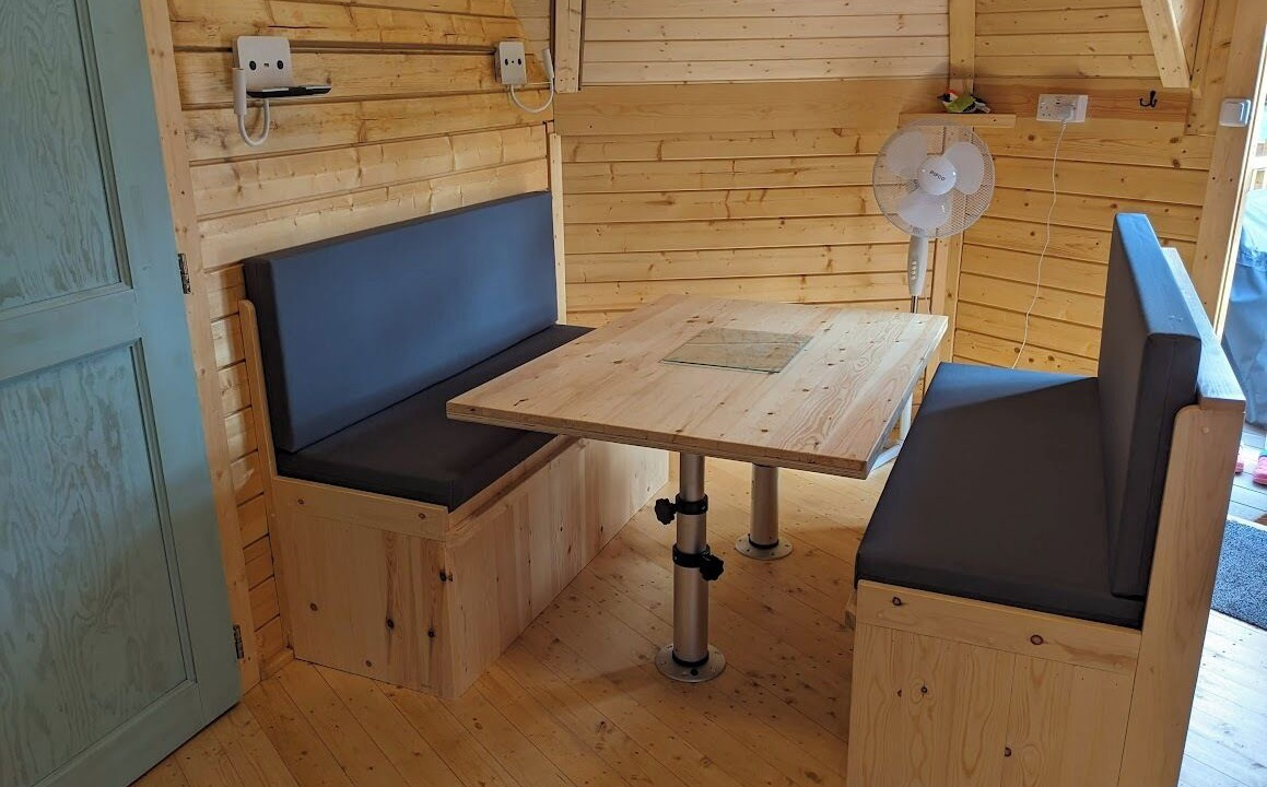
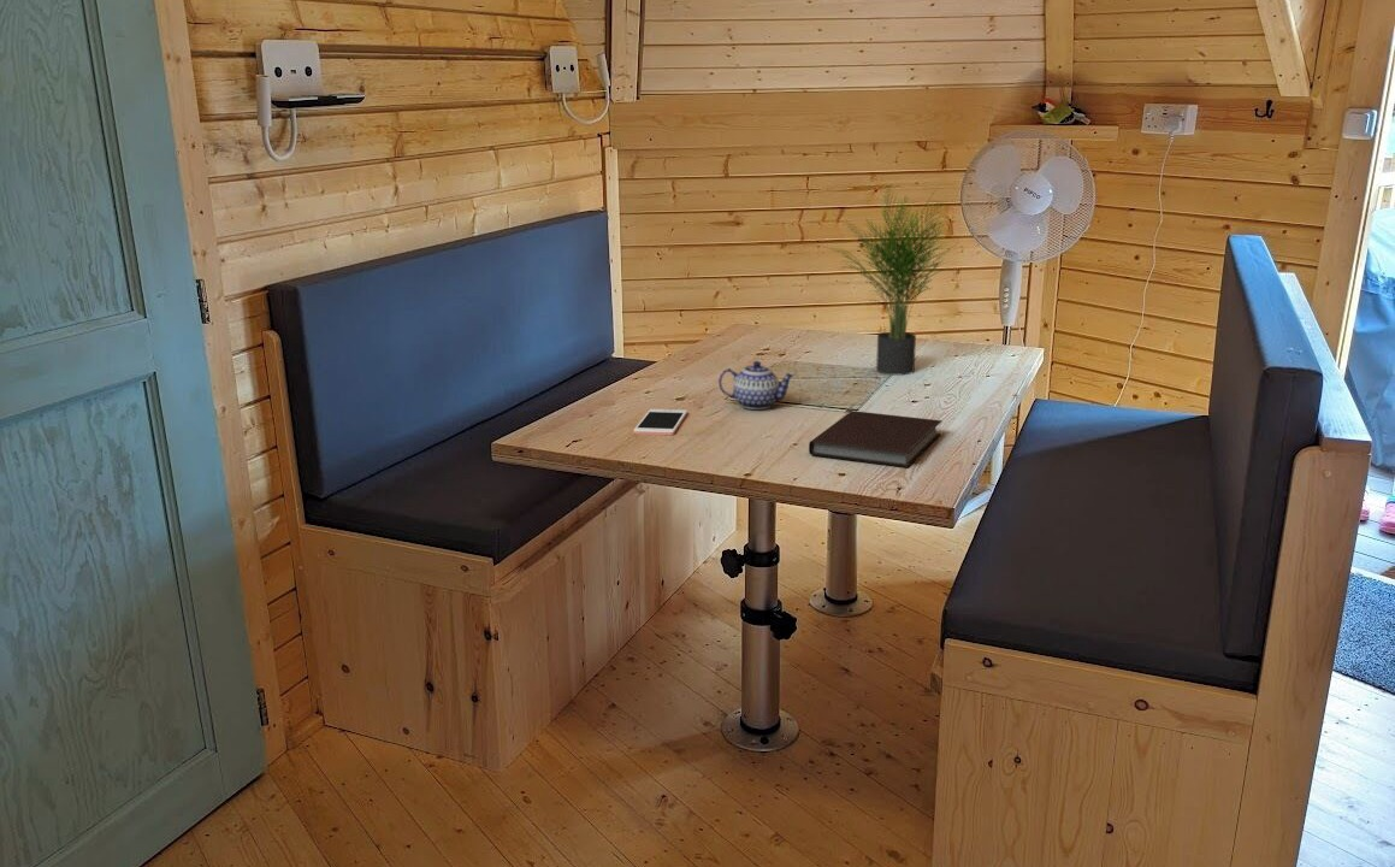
+ cell phone (661, 421)
+ potted plant (888, 277)
+ teapot (756, 383)
+ notebook (876, 437)
